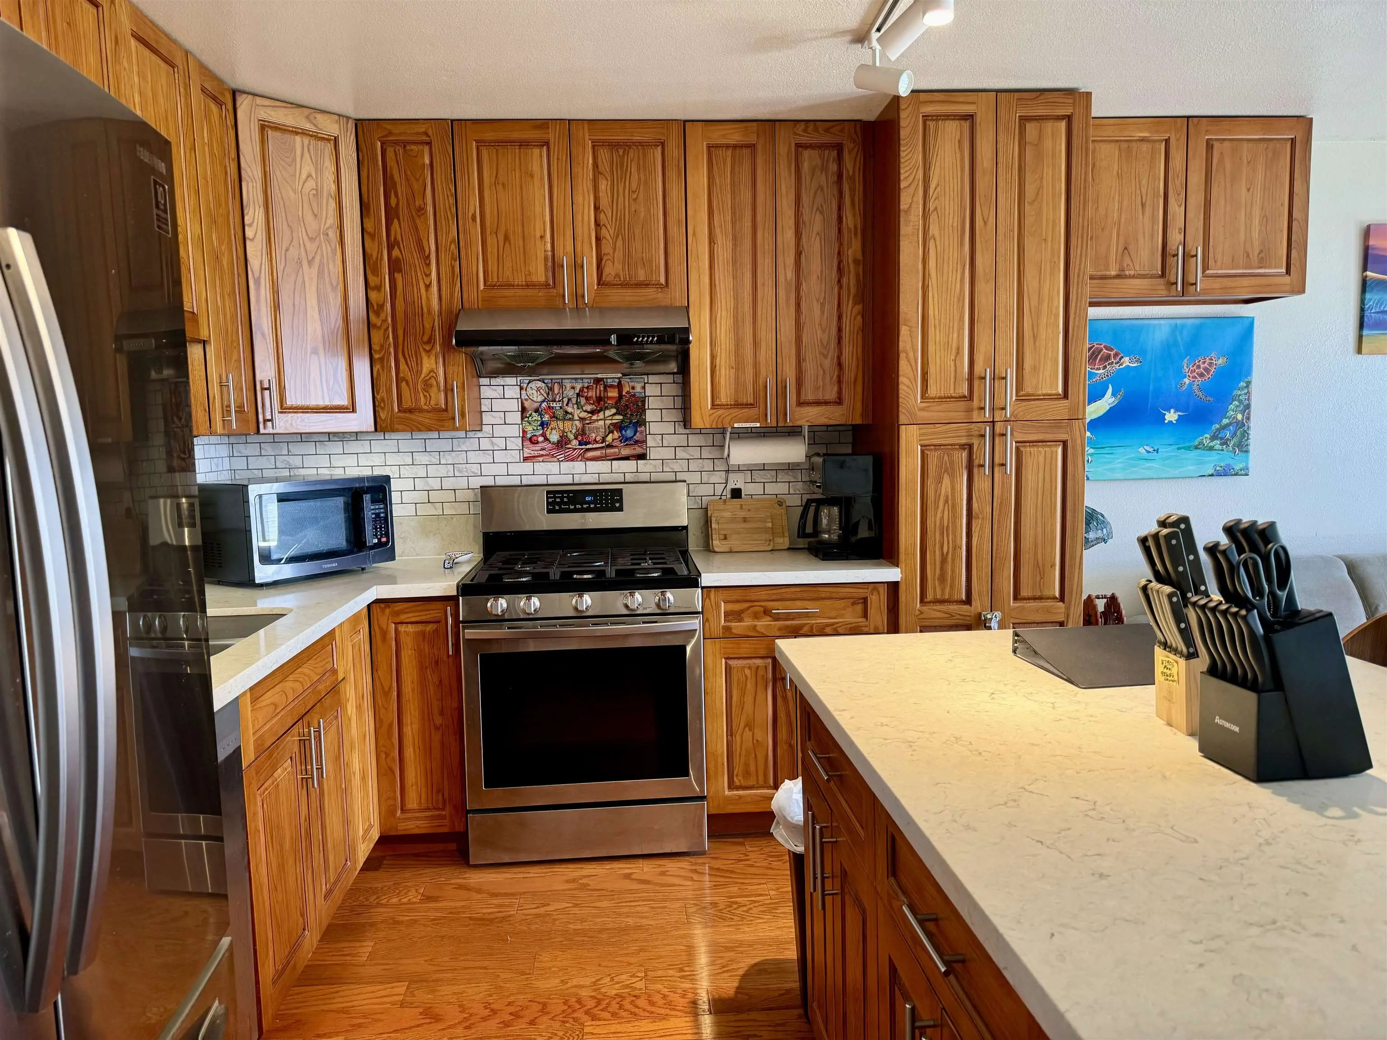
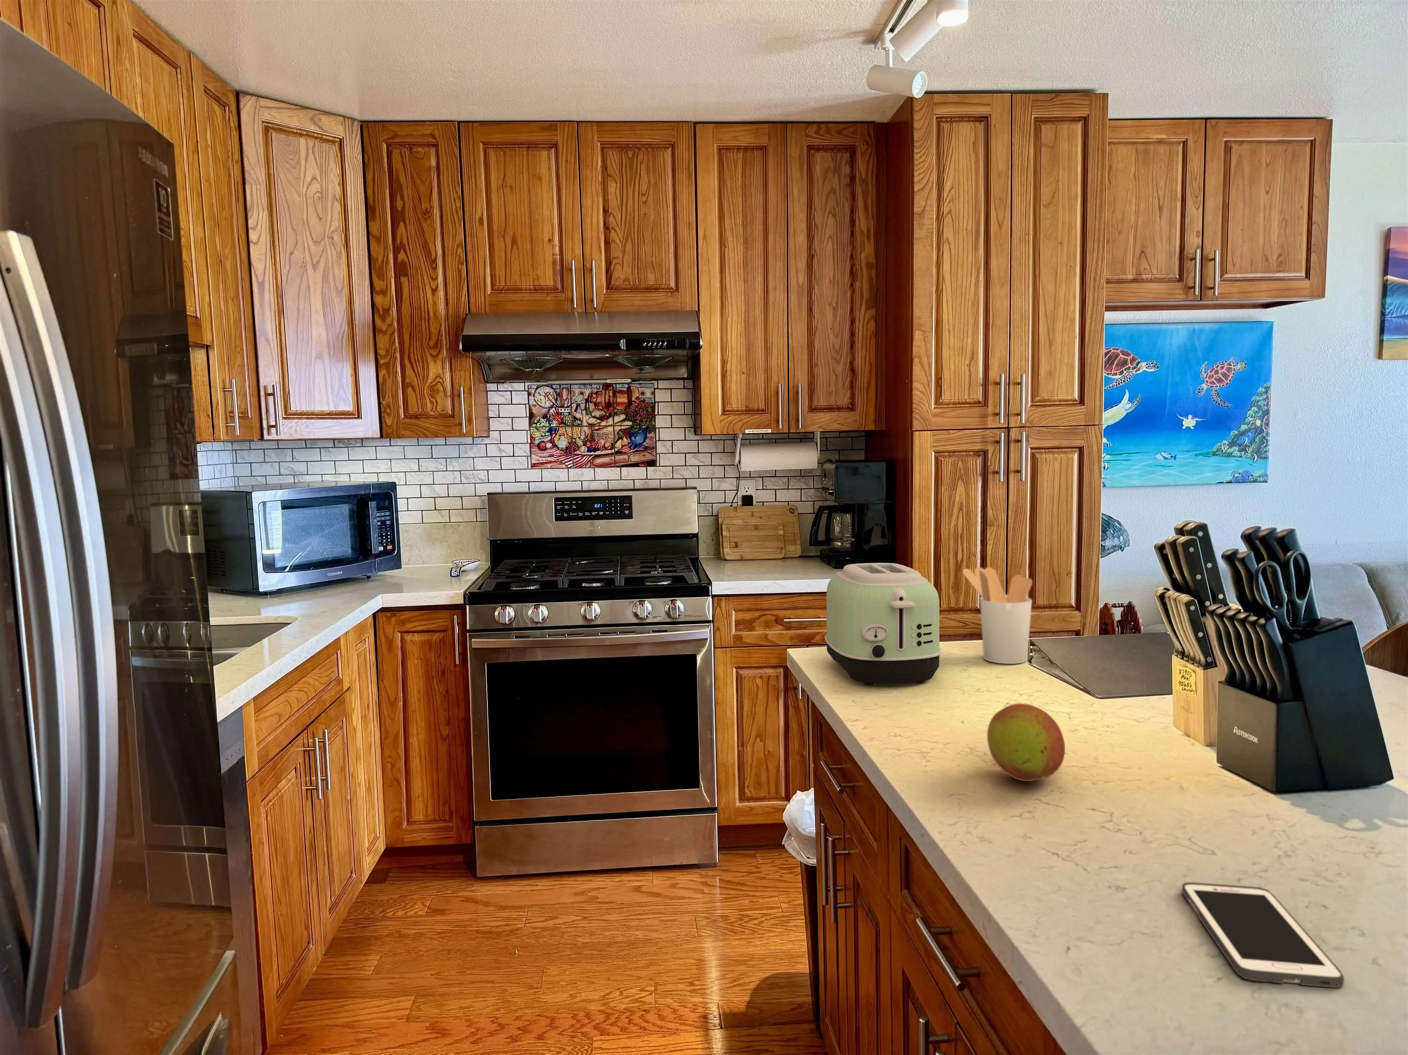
+ fruit (1027, 744)
+ cell phone (1255, 930)
+ toaster (882, 621)
+ utensil holder (997, 612)
